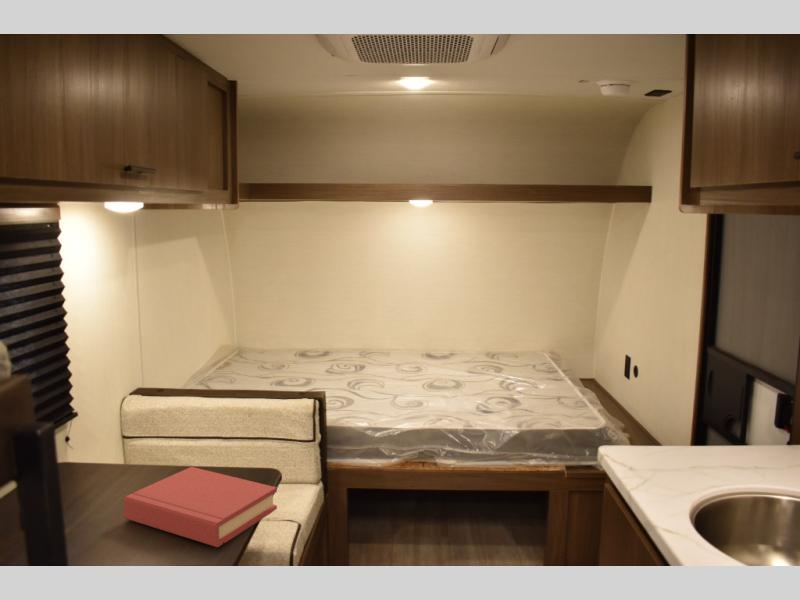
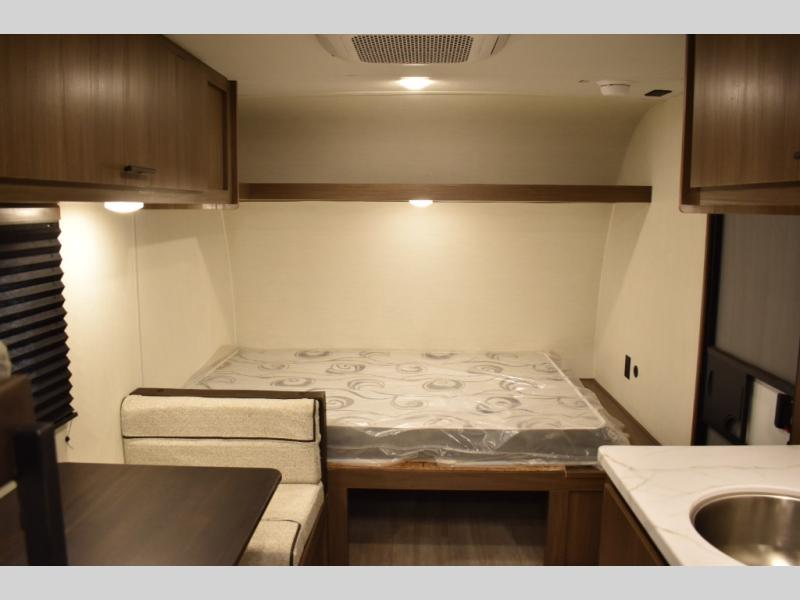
- hardback book (202, 503)
